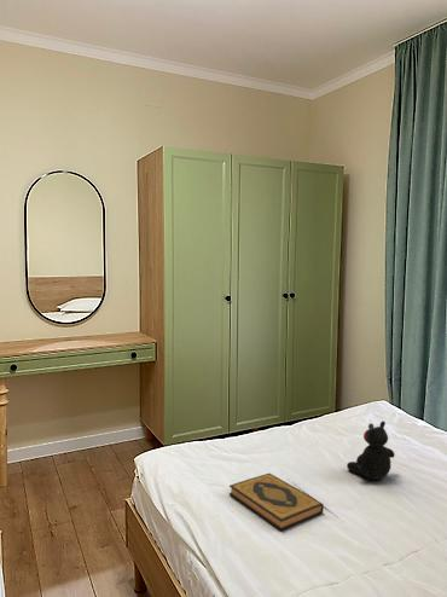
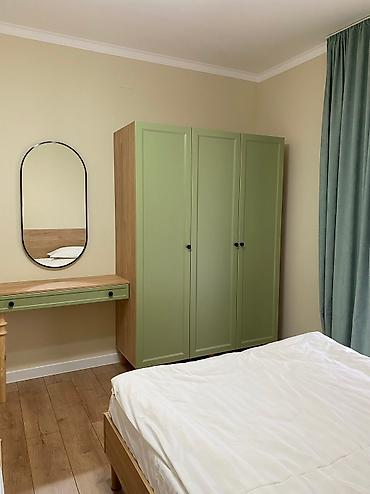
- hardback book (274, 498)
- teddy bear (370, 447)
